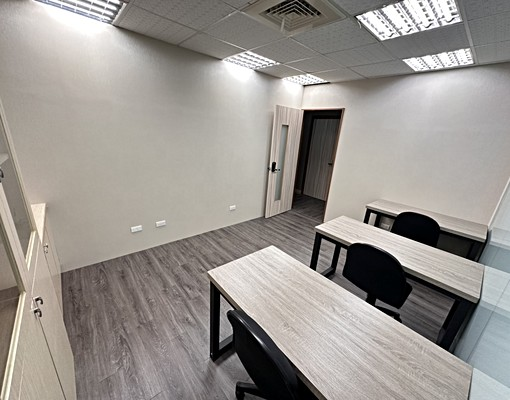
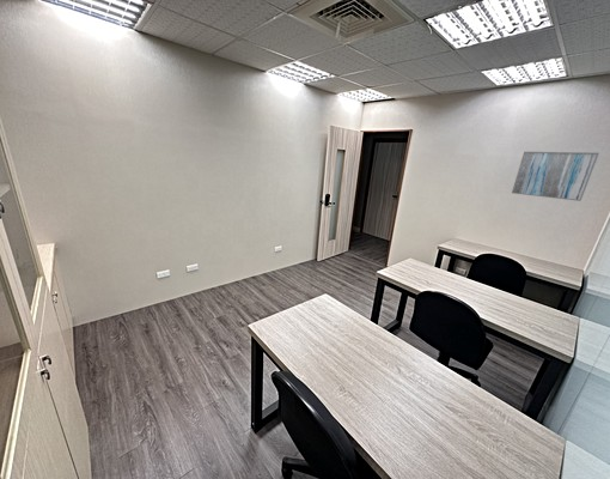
+ wall art (550, 175)
